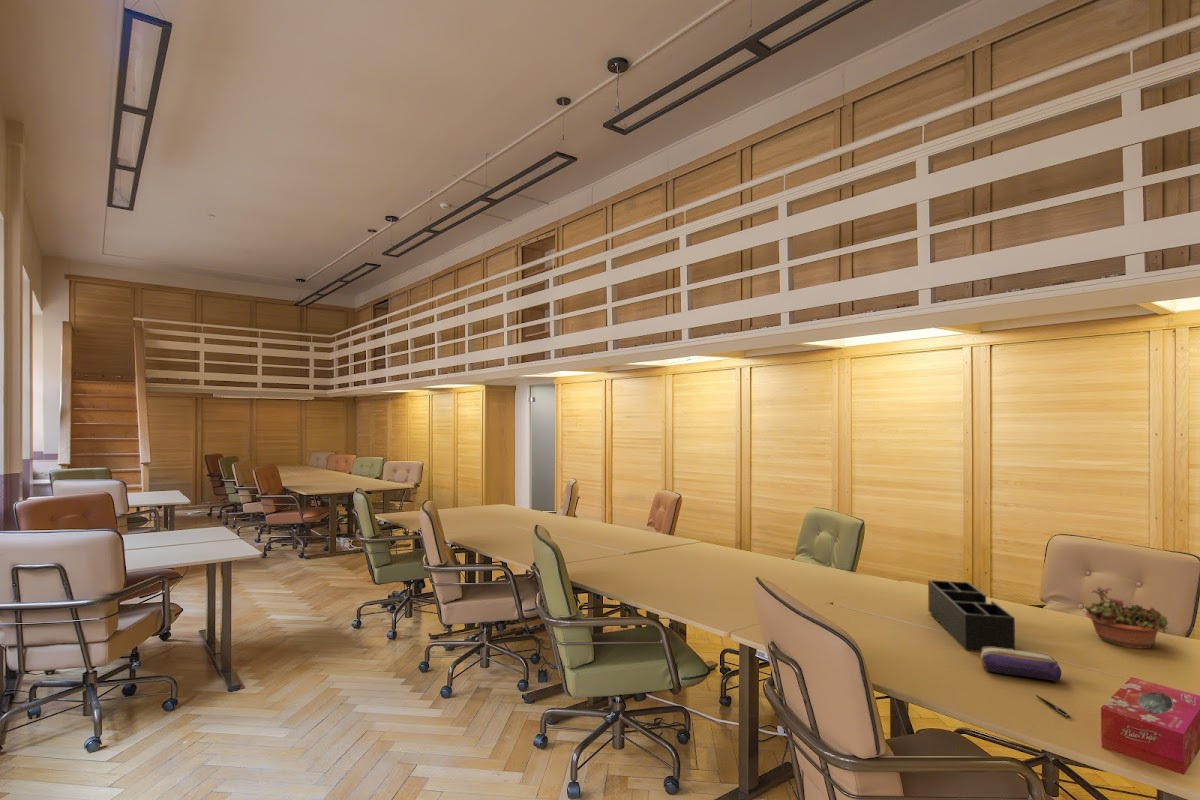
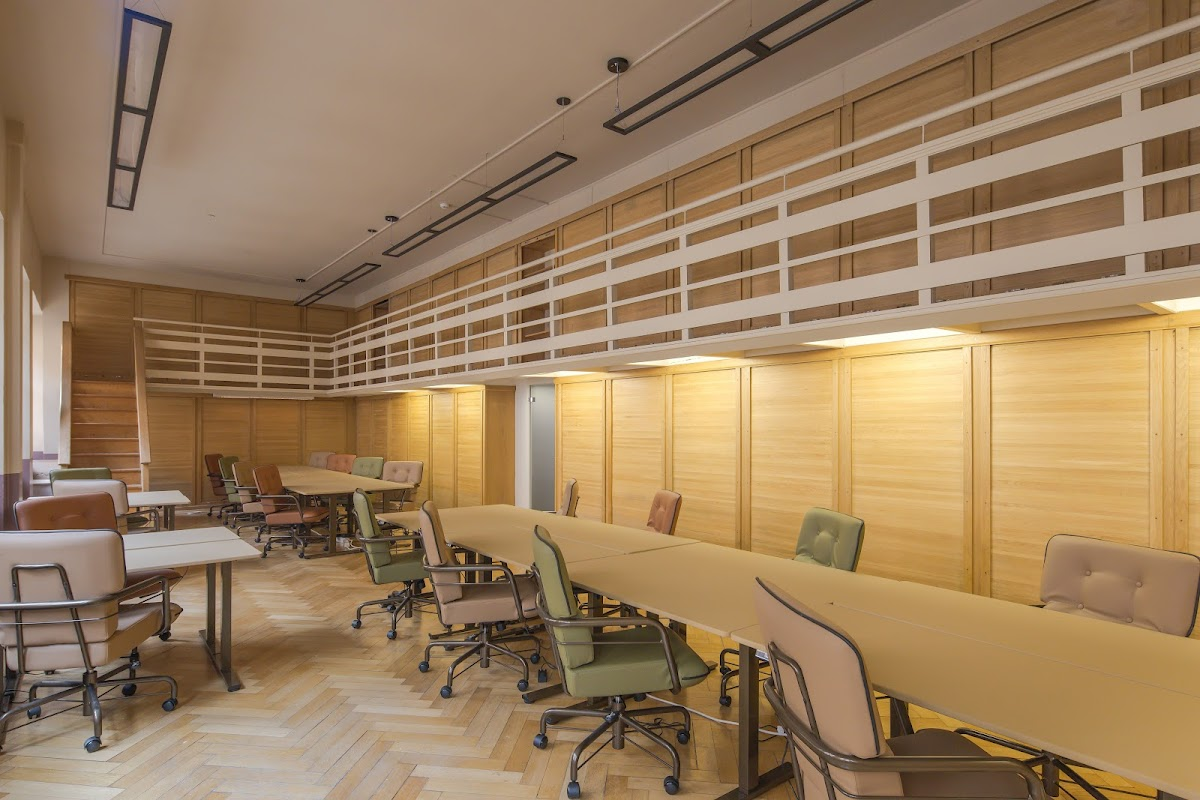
- tissue box (1155, 721)
- desk organizer (967, 614)
- pencil case (1020, 663)
- succulent planter (1125, 616)
- pen (1052, 705)
